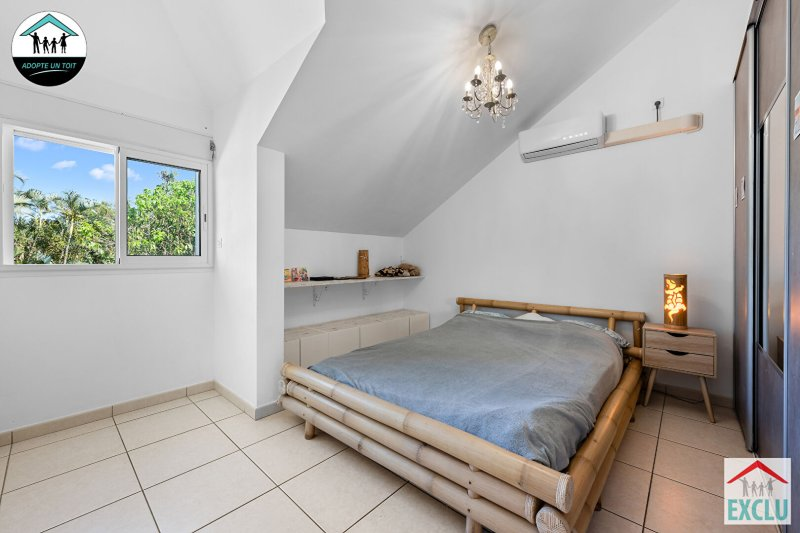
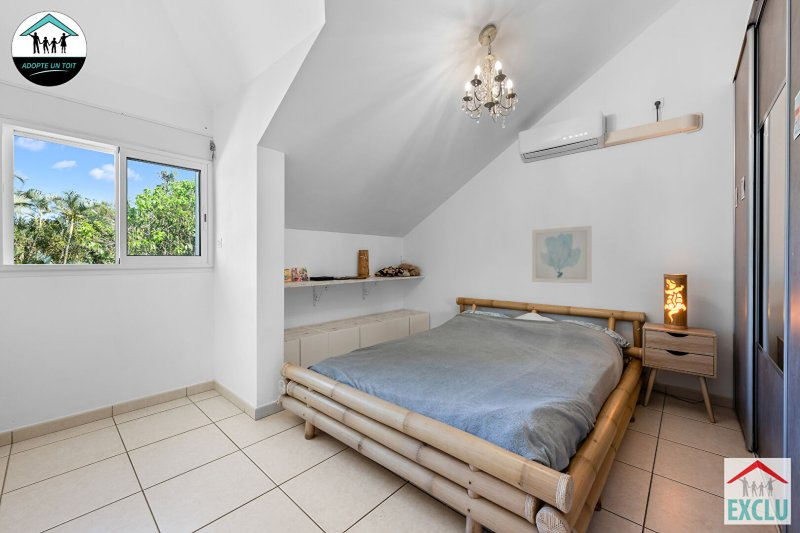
+ wall art (560, 255)
